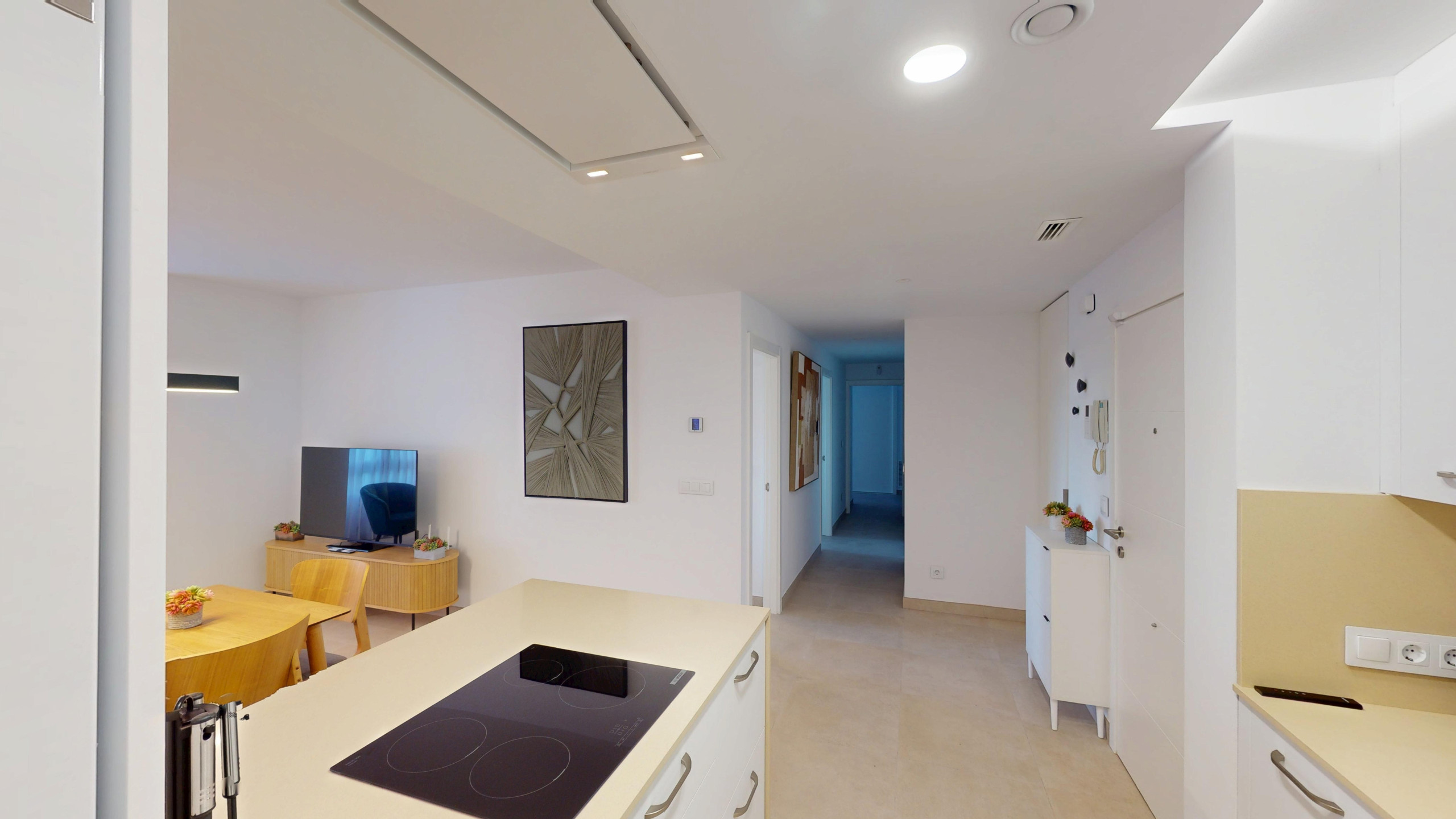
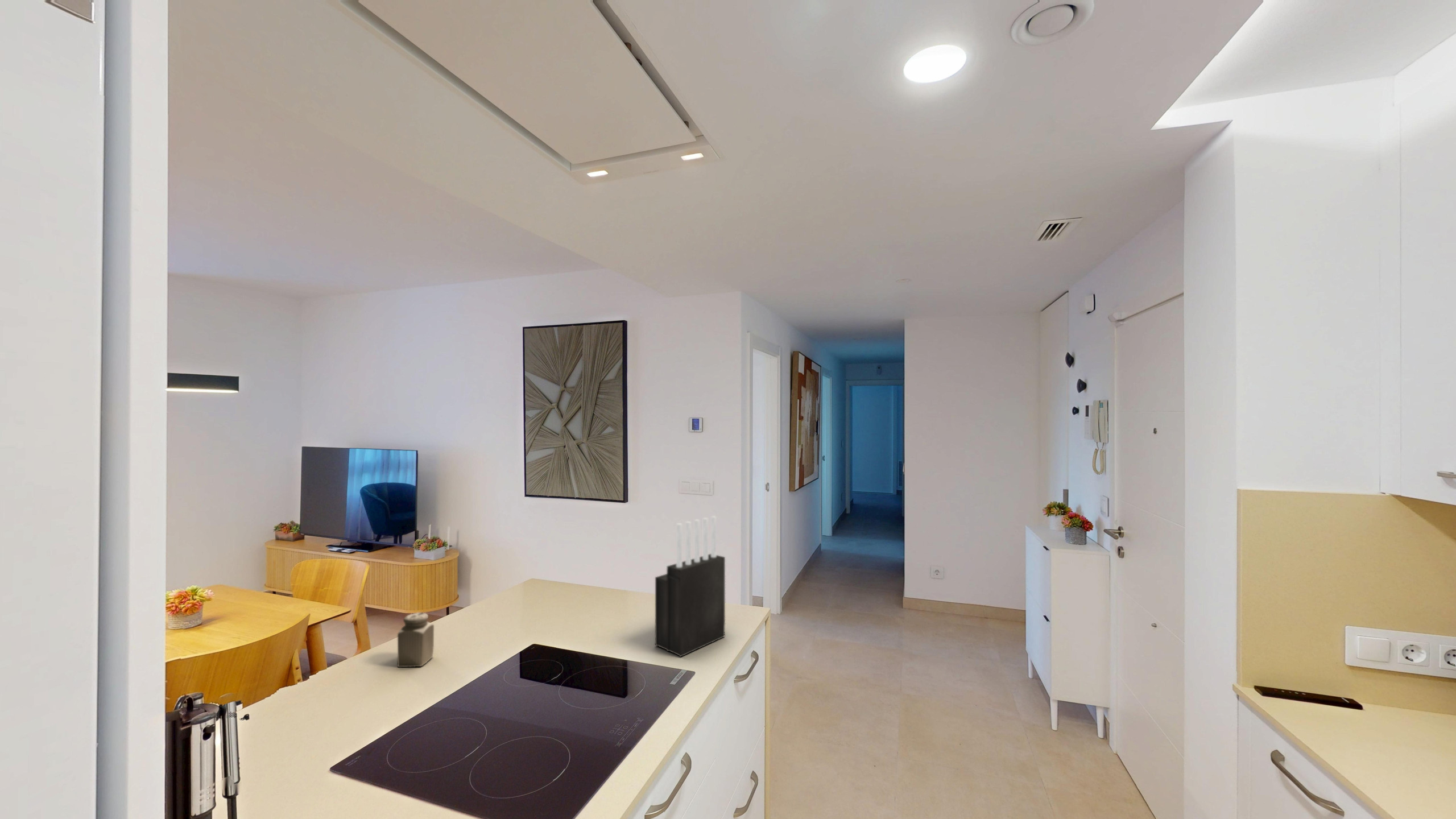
+ knife block (688, 579)
+ salt shaker (416, 638)
